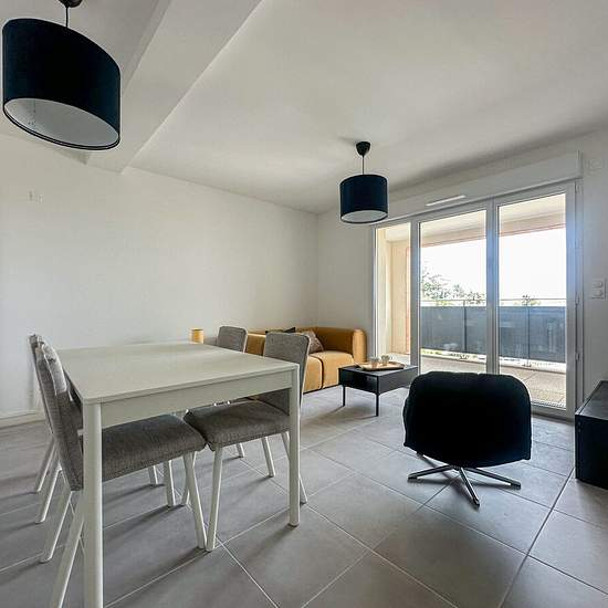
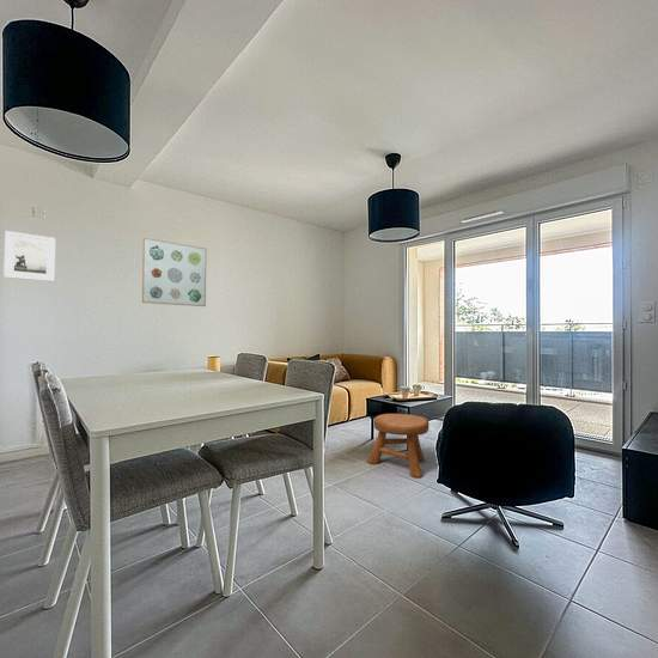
+ stool (396, 441)
+ wall art (176, 274)
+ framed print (30, 256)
